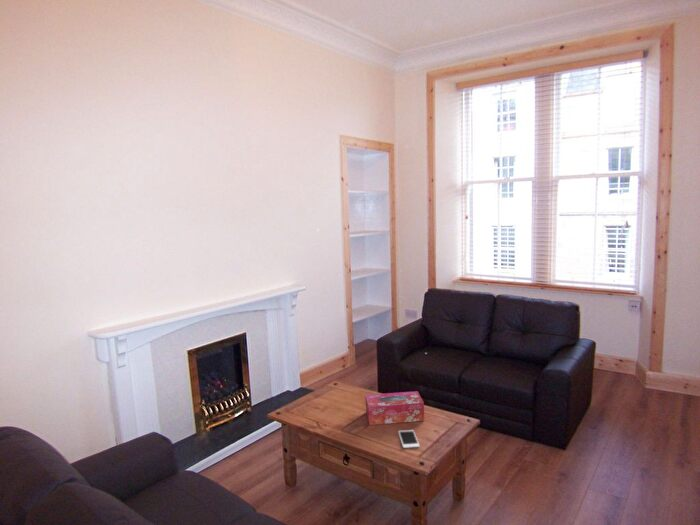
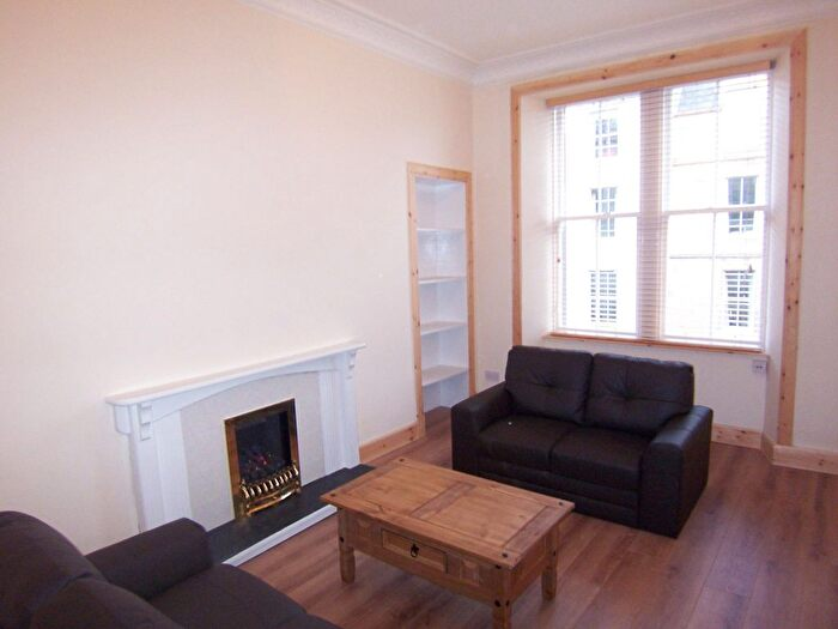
- tissue box (394, 407)
- cell phone (408, 438)
